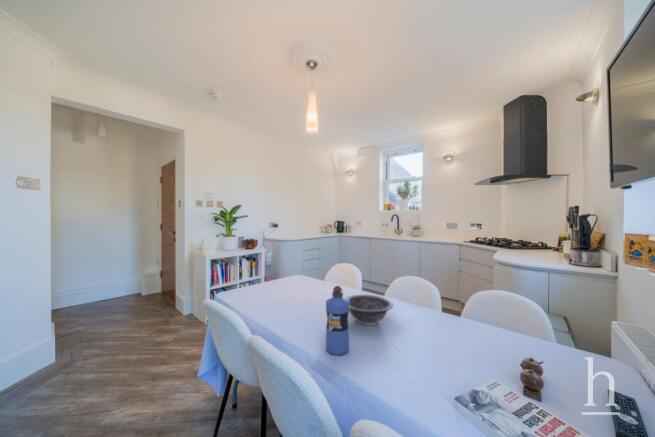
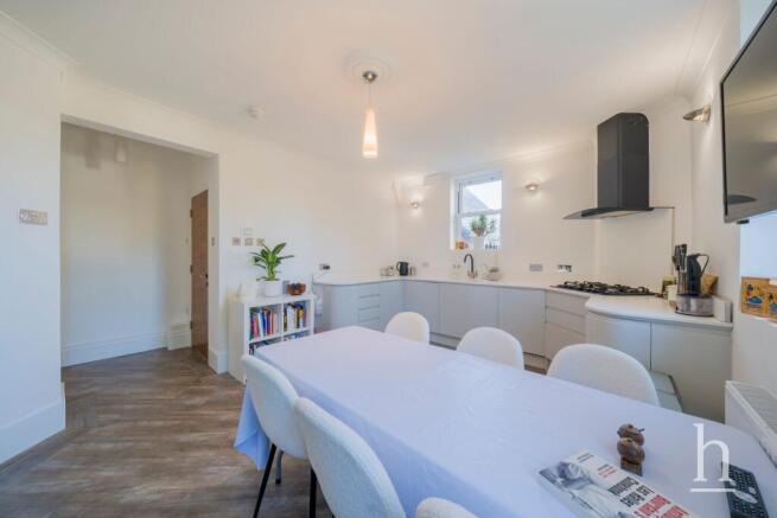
- decorative bowl (367, 311)
- water bottle (337, 317)
